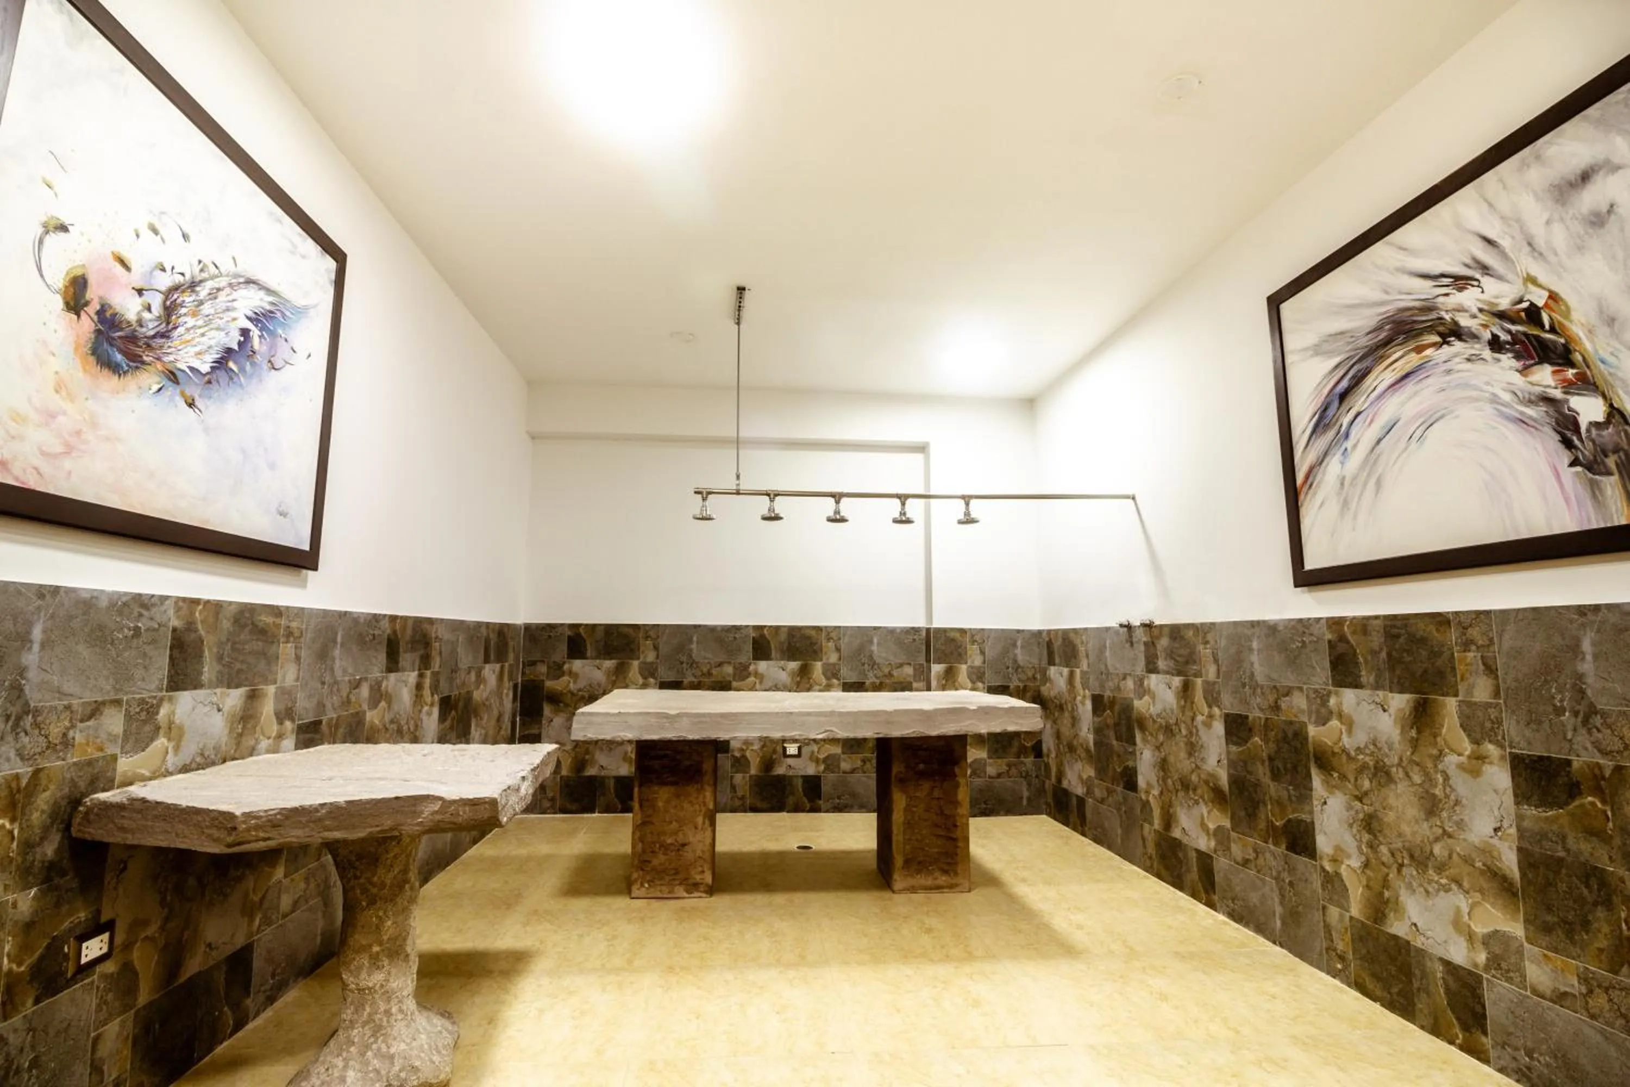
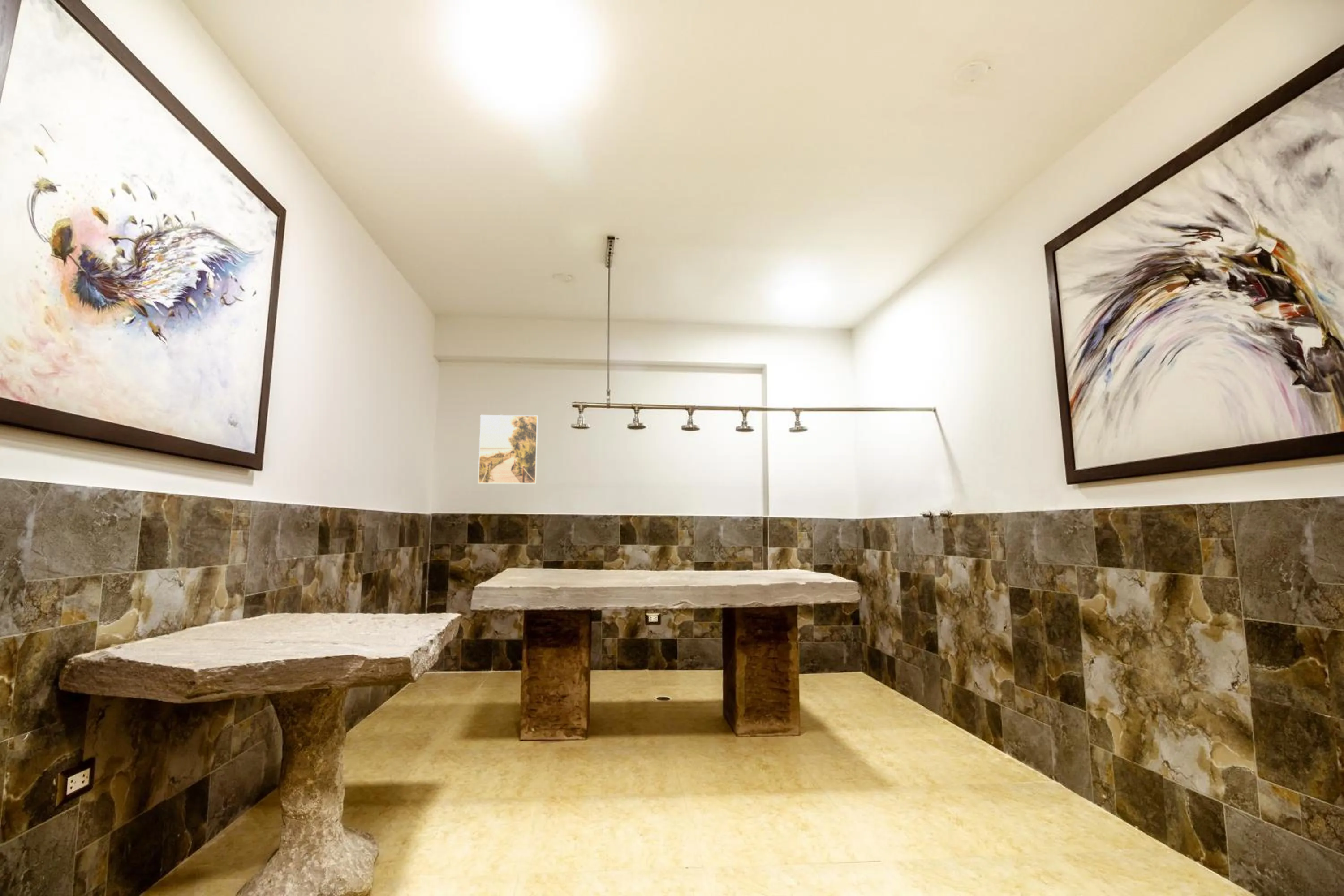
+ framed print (508, 449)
